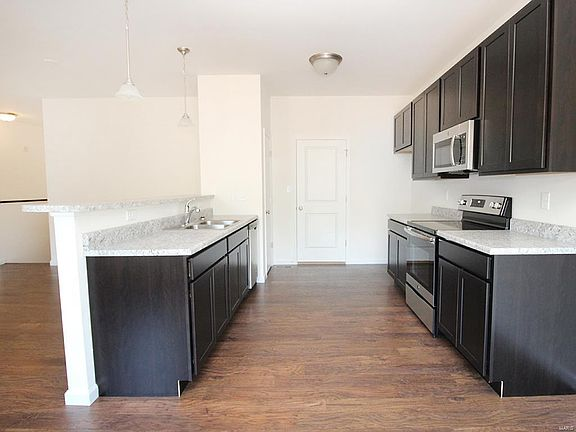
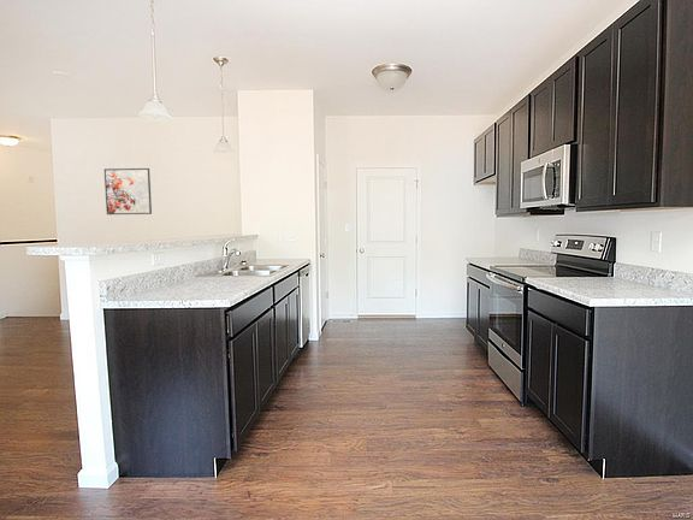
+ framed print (128, 191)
